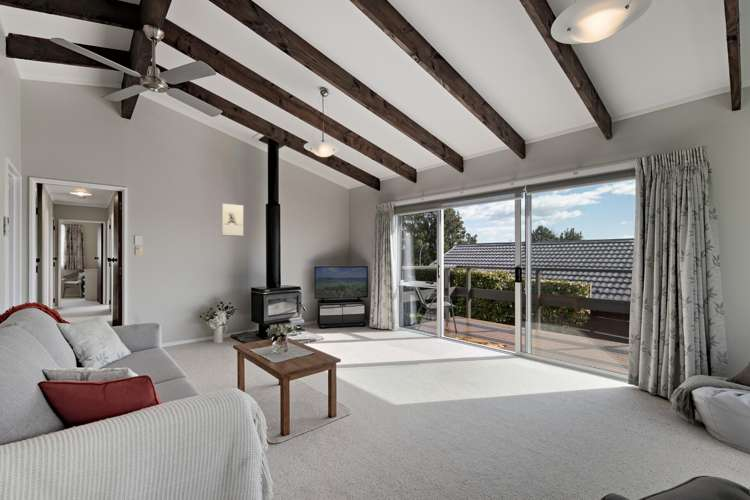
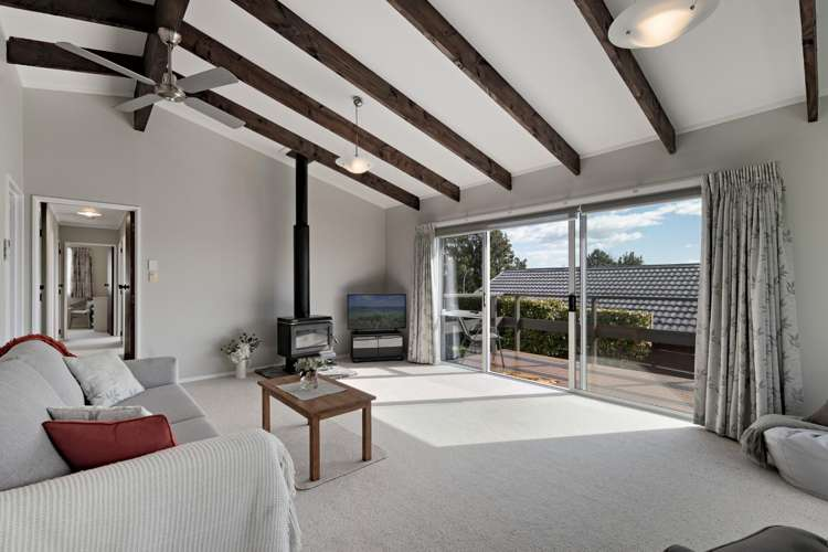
- wall sculpture (232, 220)
